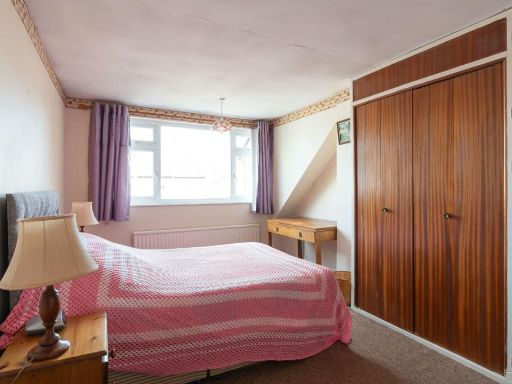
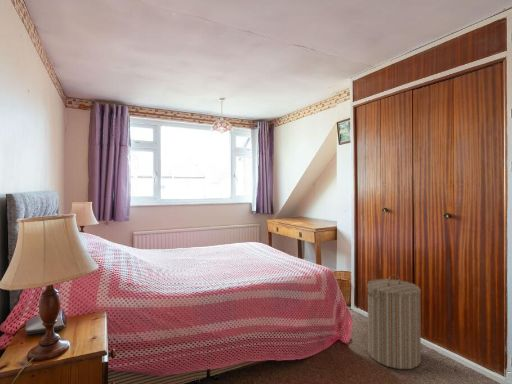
+ laundry hamper (393, 315)
